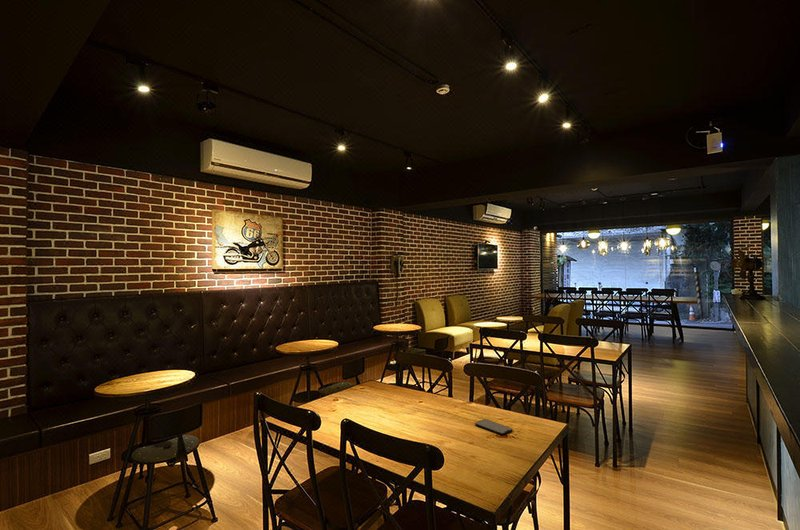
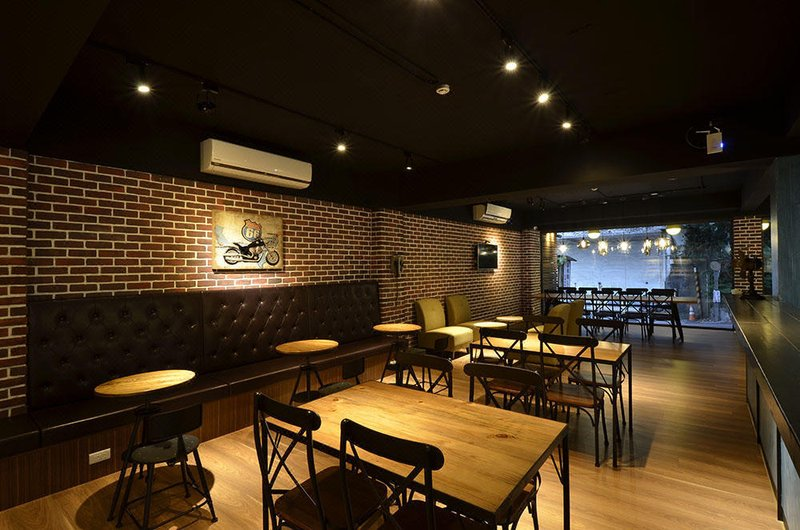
- smartphone (493, 426)
